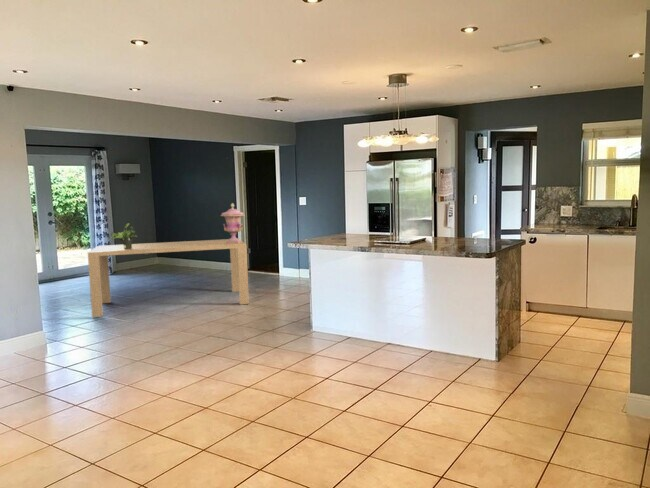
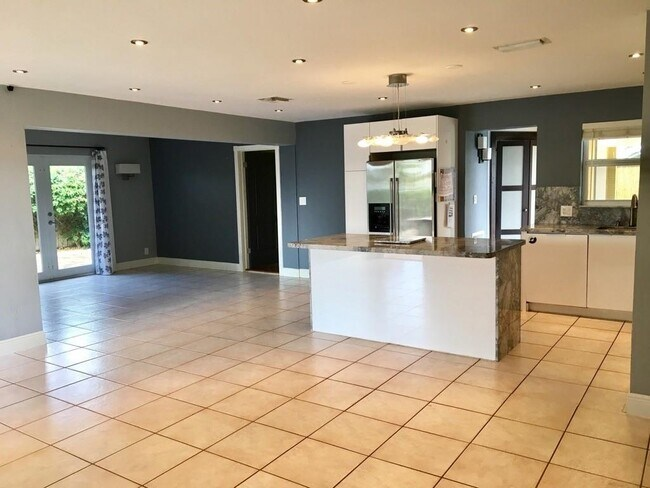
- dining table (171, 251)
- potted plant (124, 236)
- decorative urn (233, 223)
